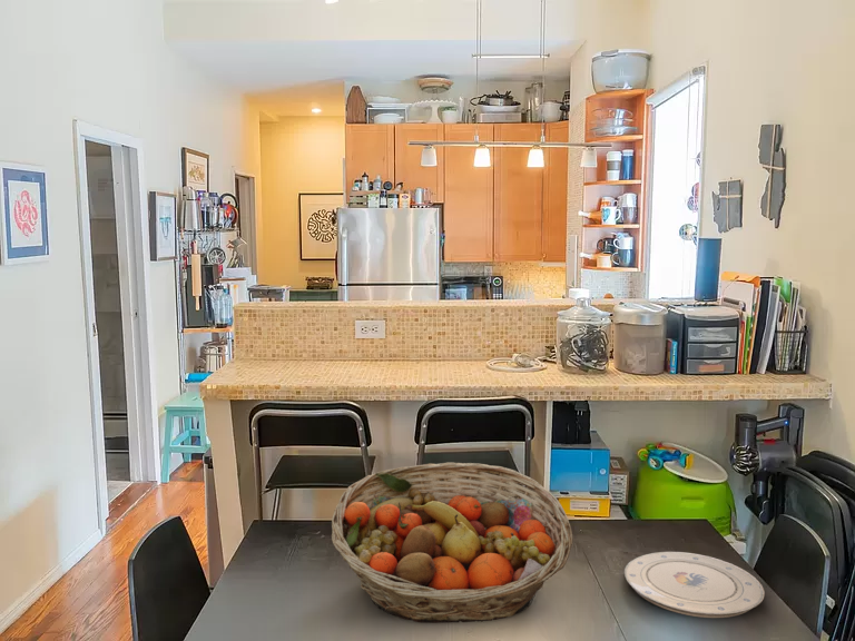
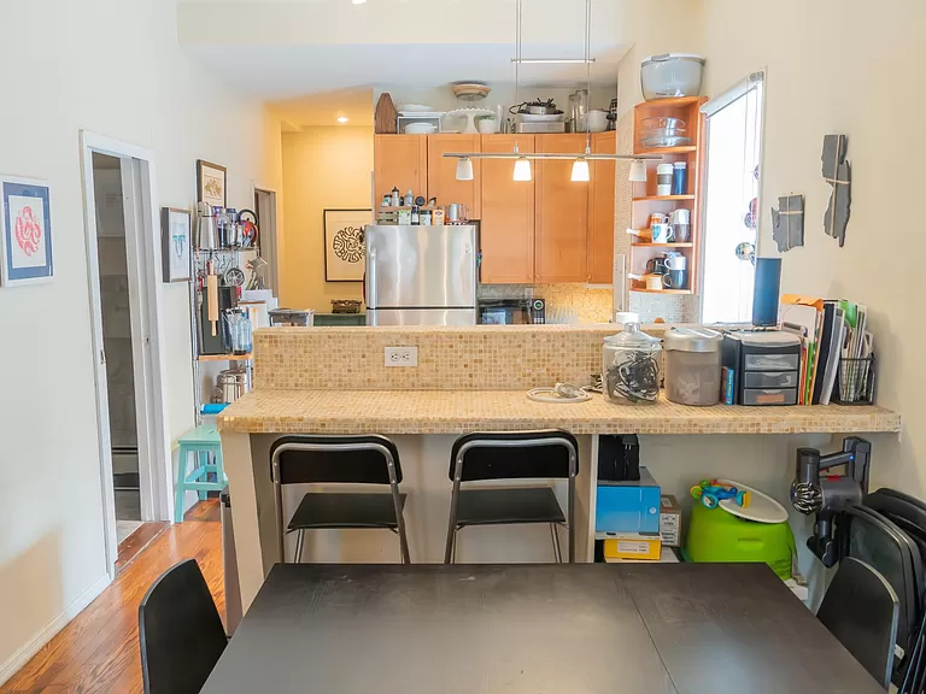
- fruit basket (450, 538)
- plate (691, 583)
